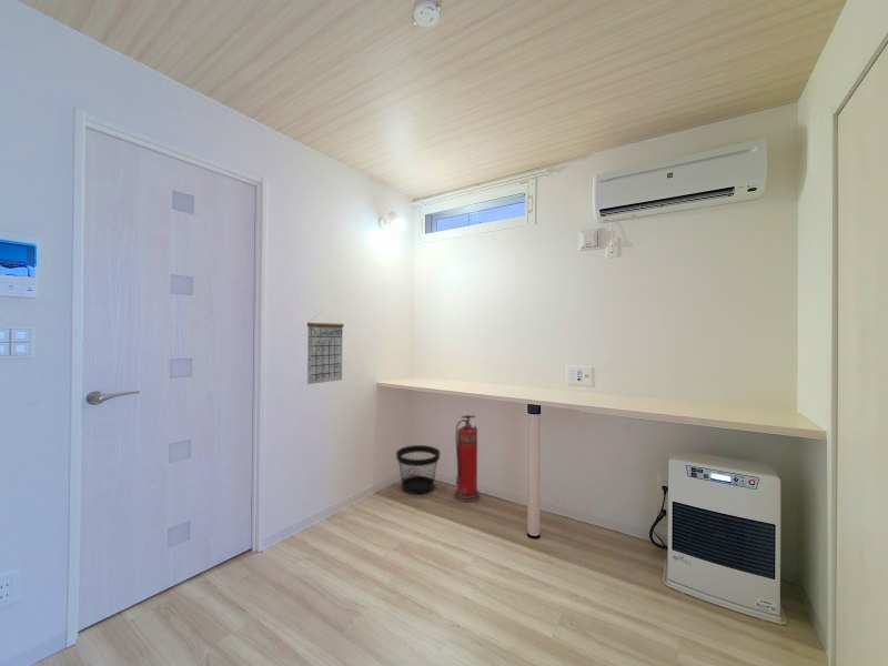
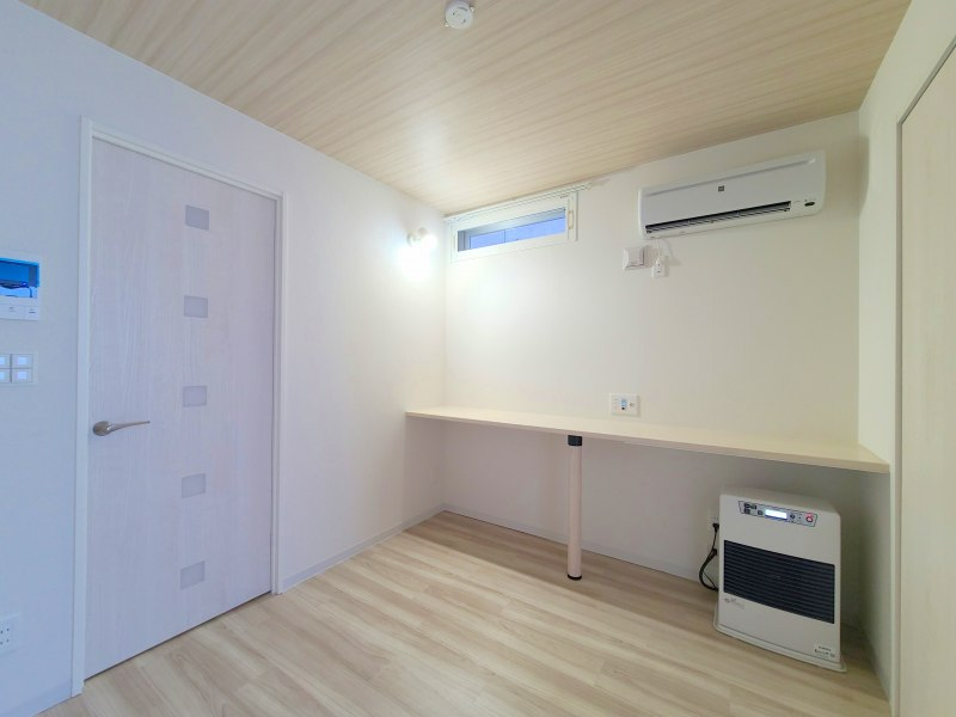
- wastebasket (417, 471)
- fire extinguisher (466, 455)
- calendar (325, 345)
